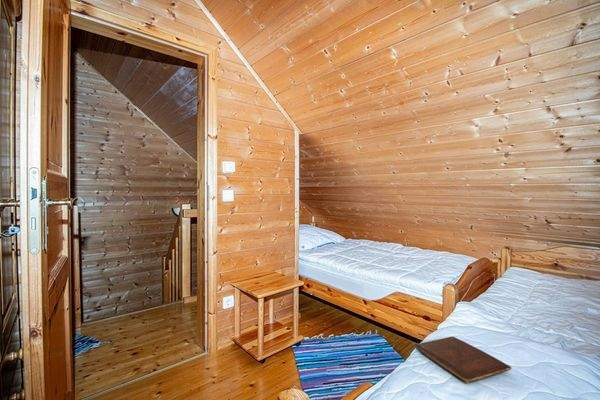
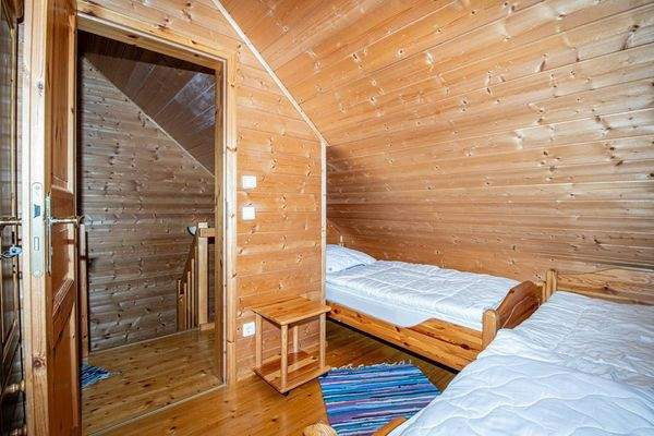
- book (459, 356)
